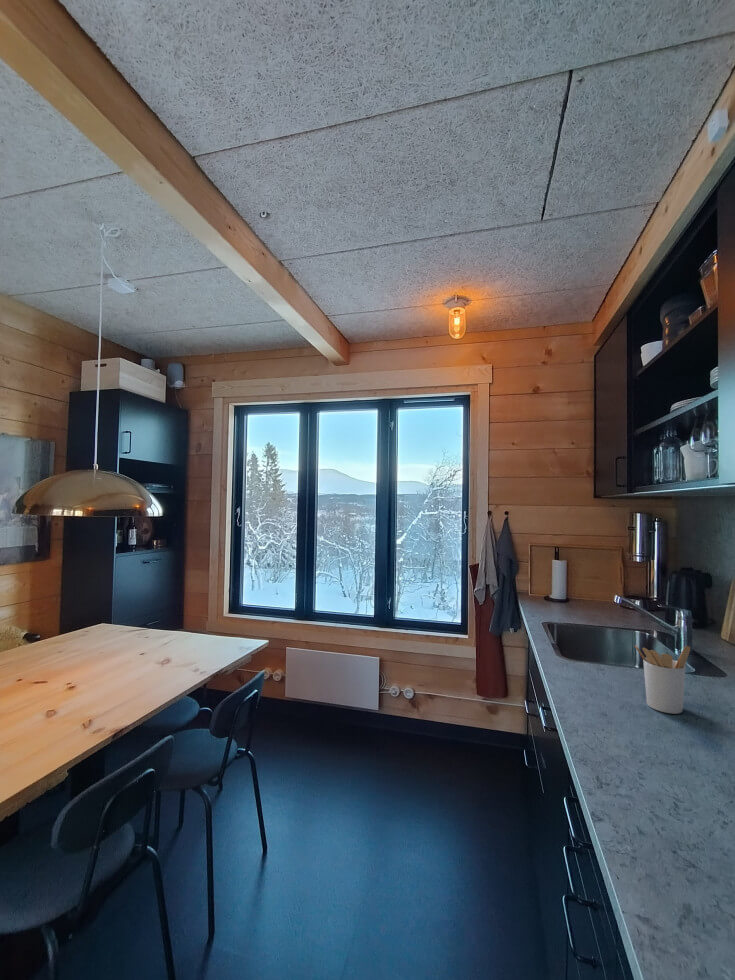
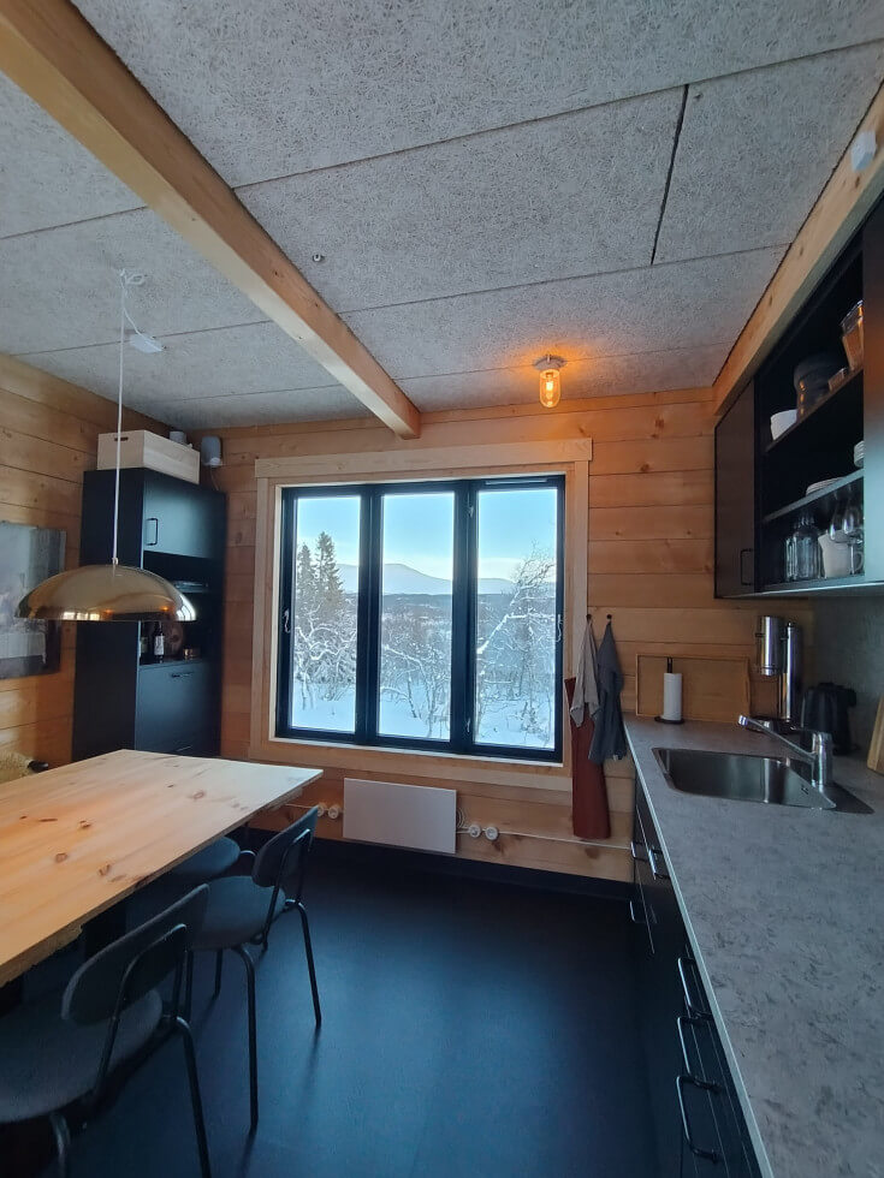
- utensil holder (662, 676)
